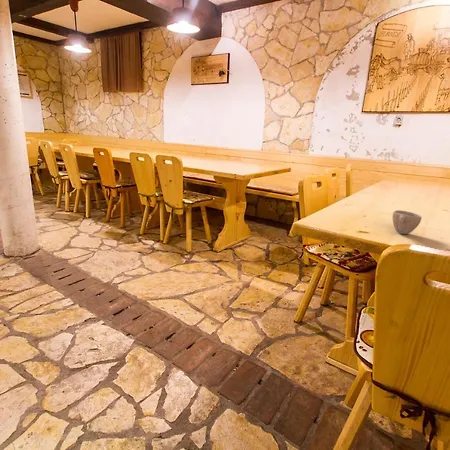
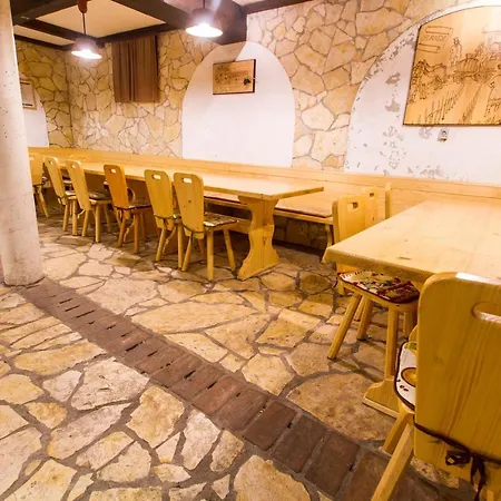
- cup (404, 223)
